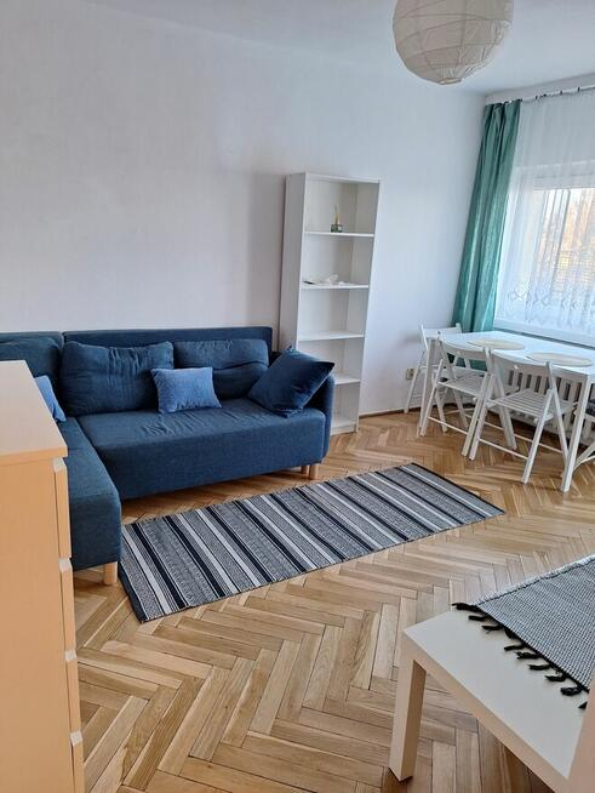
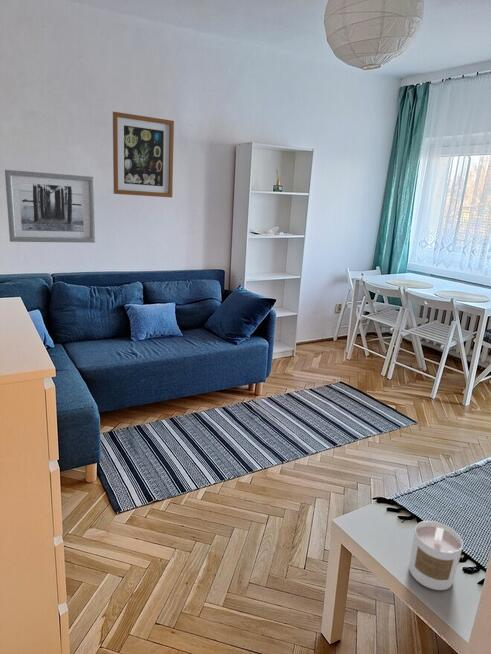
+ candle (435, 551)
+ wall art (144, 156)
+ wall art (52, 208)
